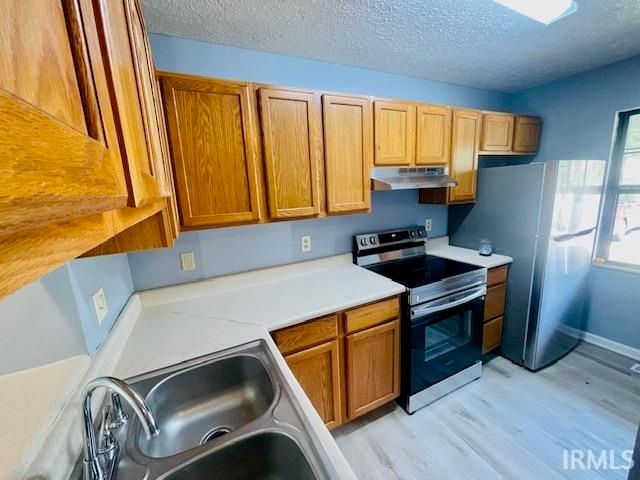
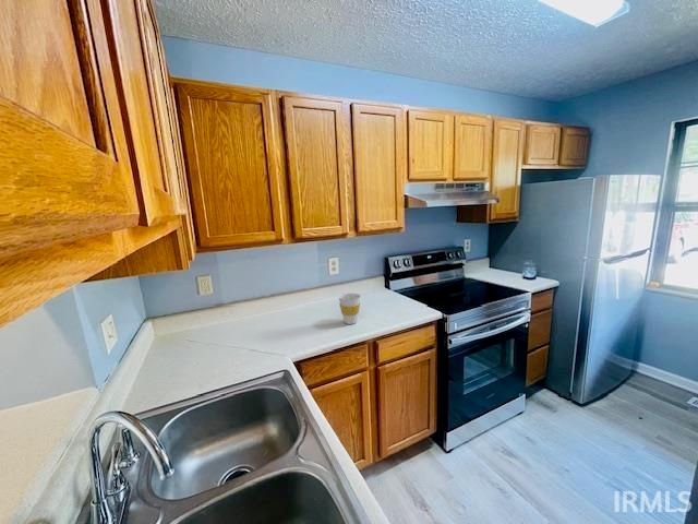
+ cup (349, 309)
